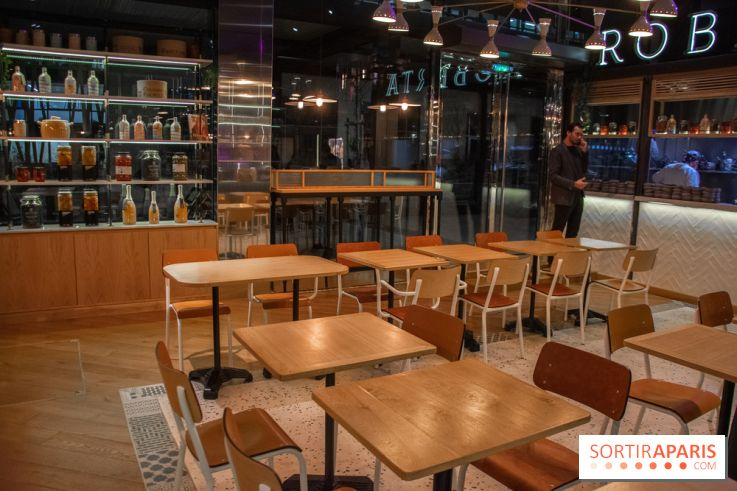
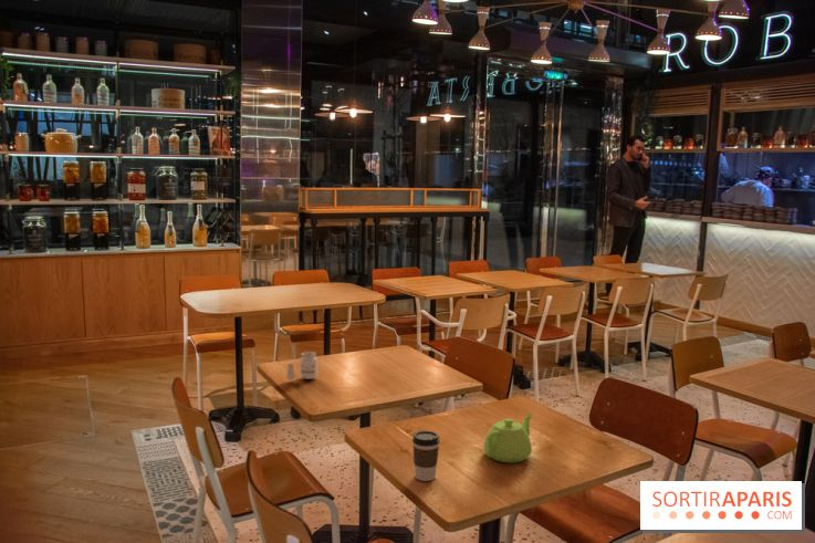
+ teapot (510, 436)
+ coffee cup (425, 456)
+ candle (303, 367)
